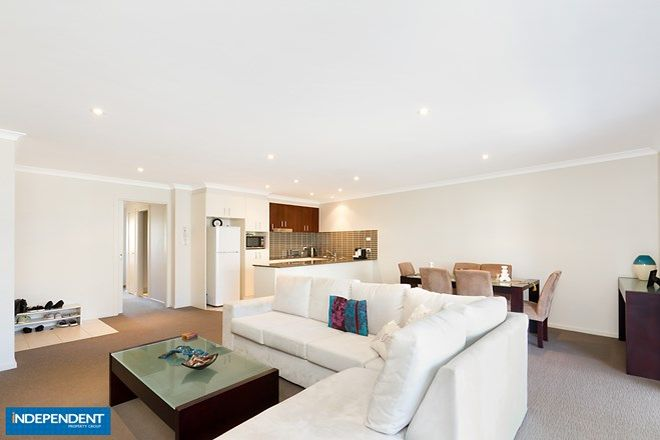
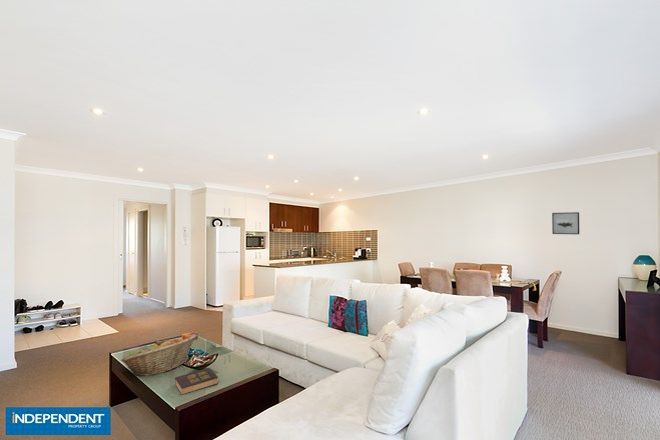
+ fruit basket (161, 352)
+ hardback book (196, 380)
+ wall art (565, 223)
